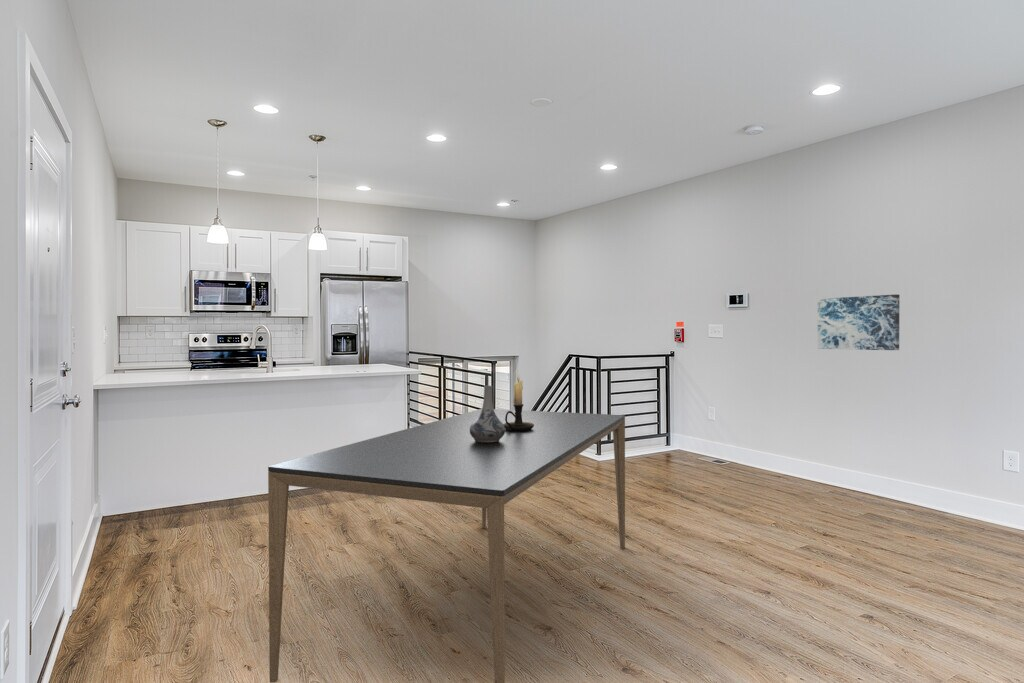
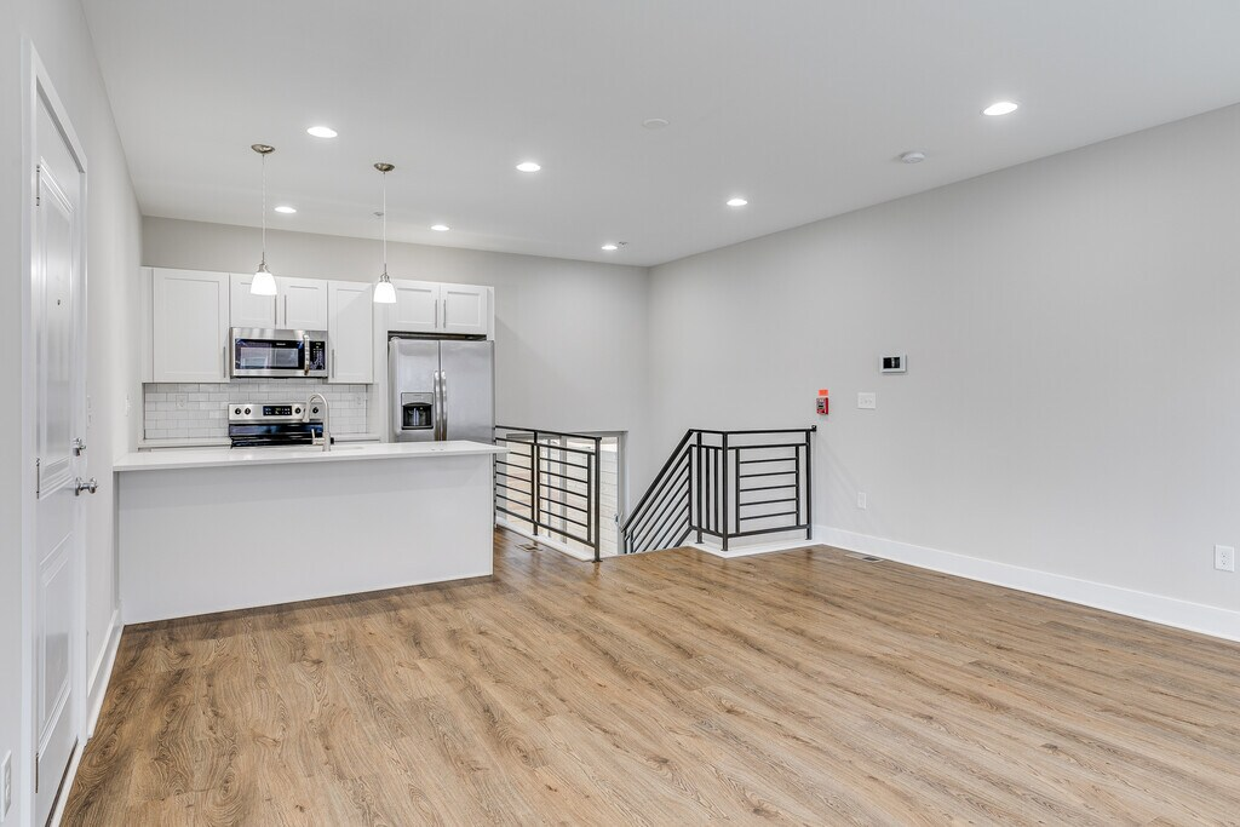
- wall art (856, 323)
- dining table (489, 517)
- decorative vase (487, 413)
- candle holder (515, 400)
